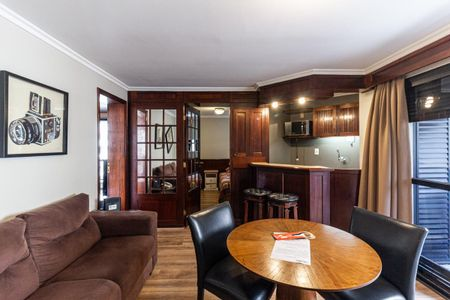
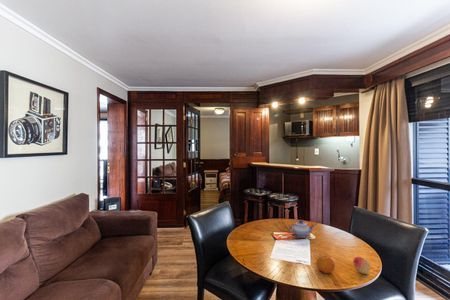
+ teapot (301, 227)
+ fruit (325, 263)
+ fruit (361, 264)
